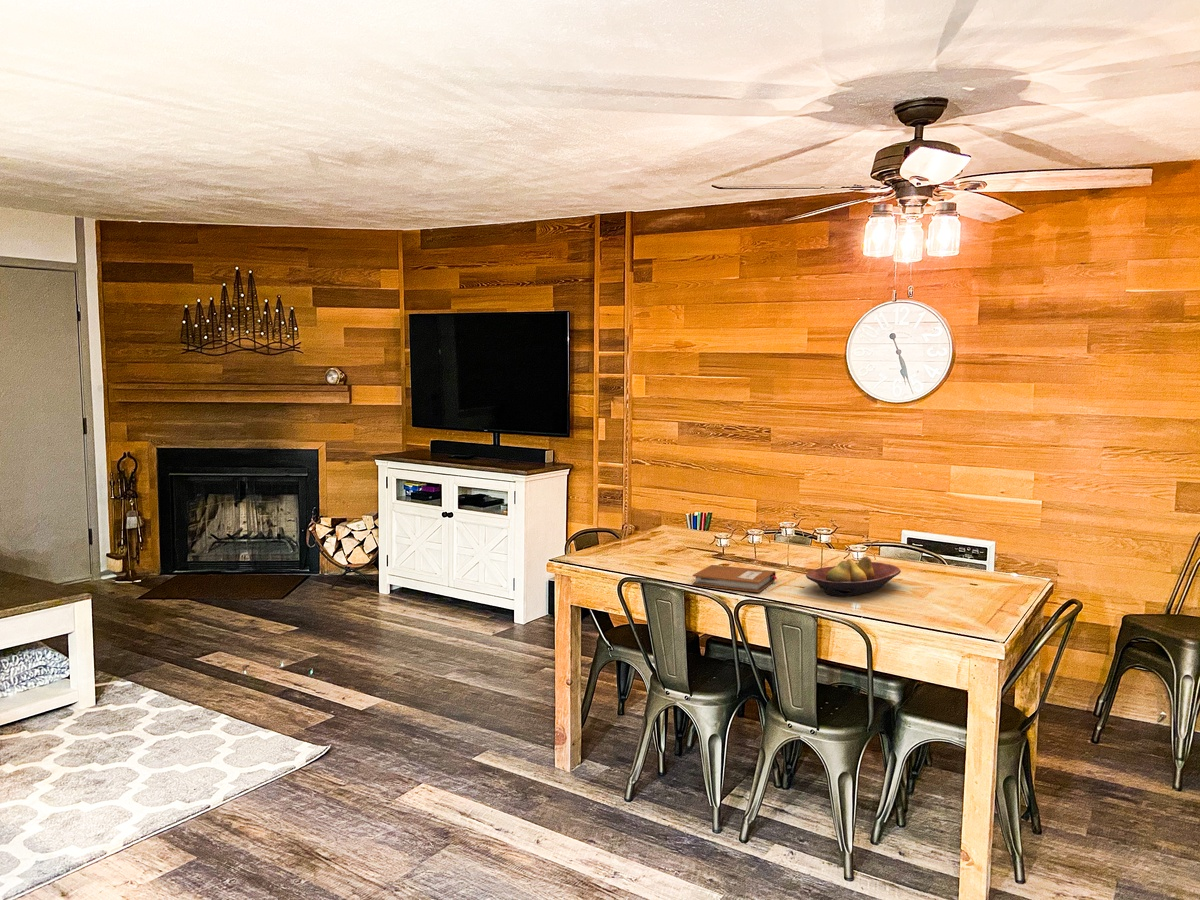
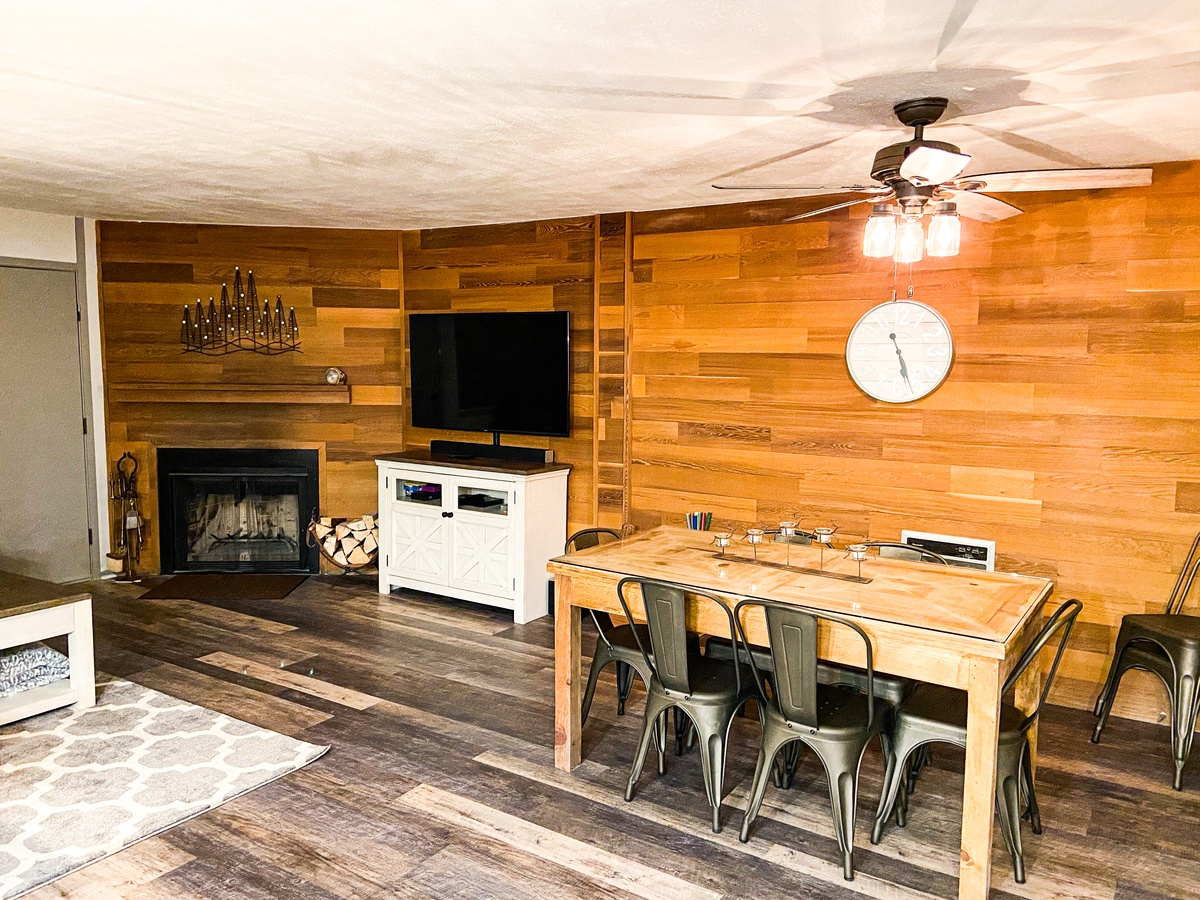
- notebook (736, 577)
- fruit bowl (853, 573)
